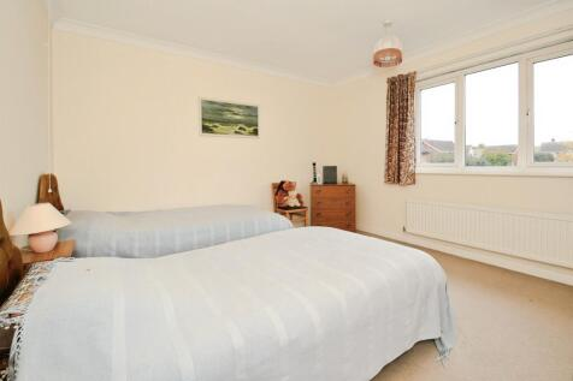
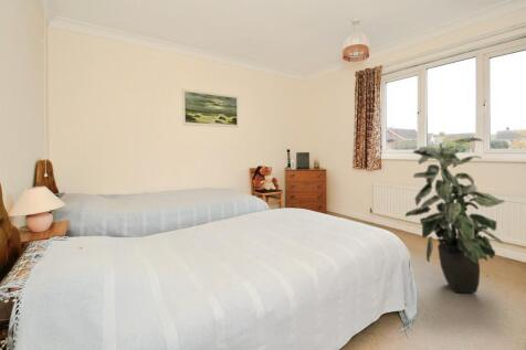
+ indoor plant (455, 215)
